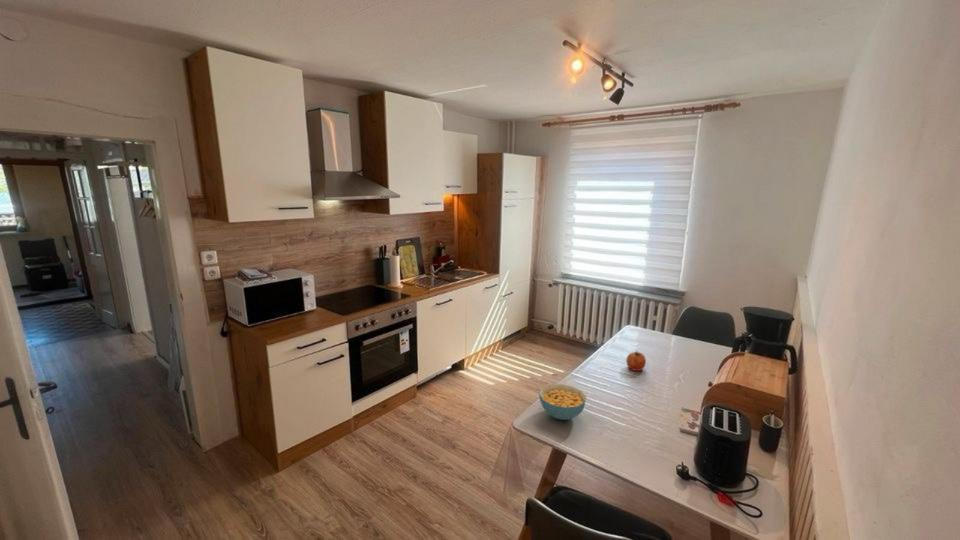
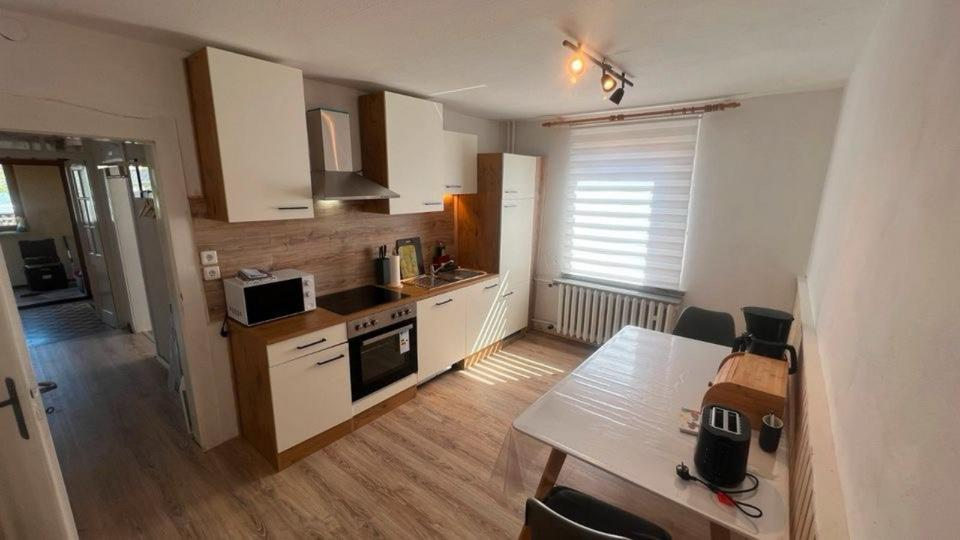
- cereal bowl (562, 405)
- fruit (636, 360)
